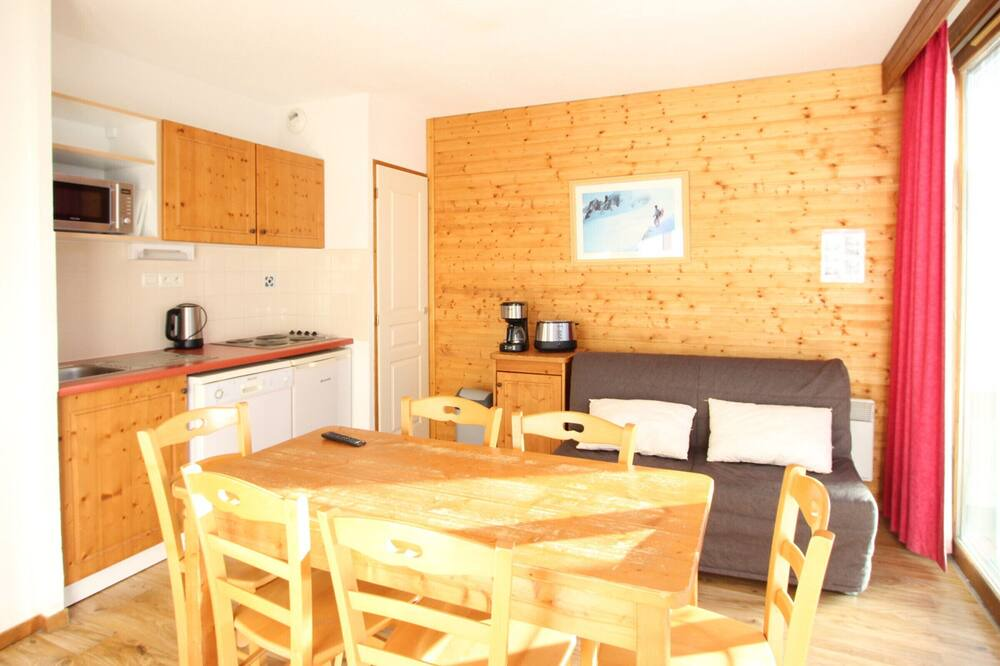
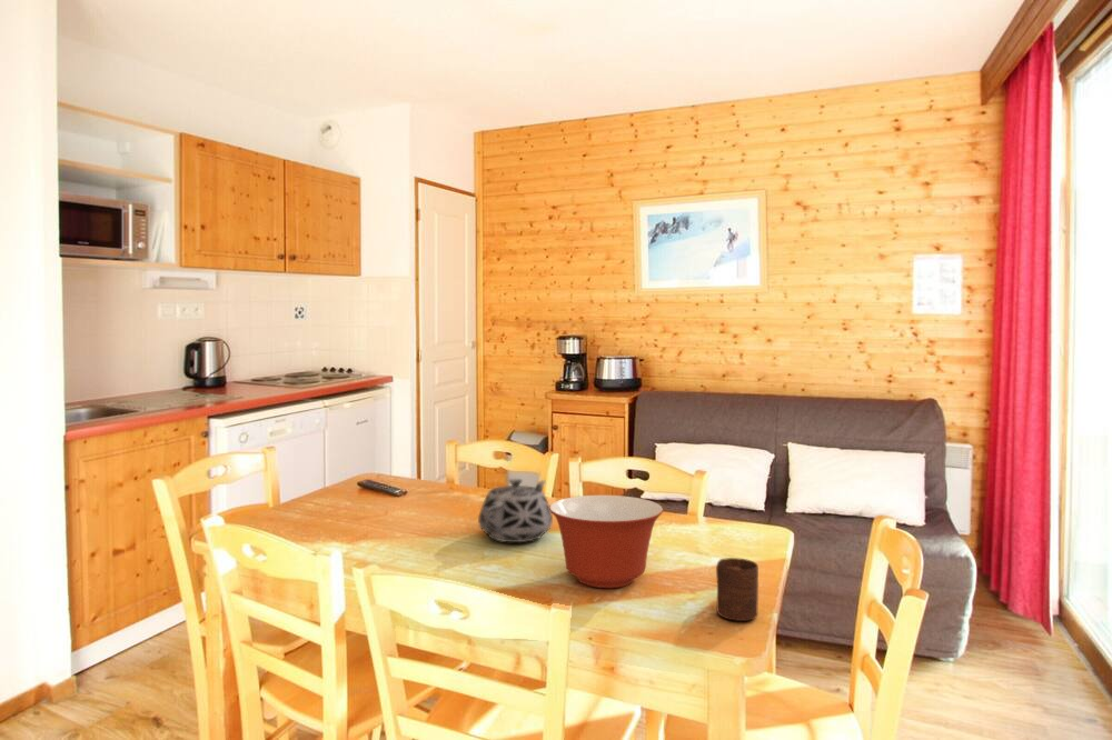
+ cup (732, 587)
+ mixing bowl (605, 542)
+ teapot (517, 507)
